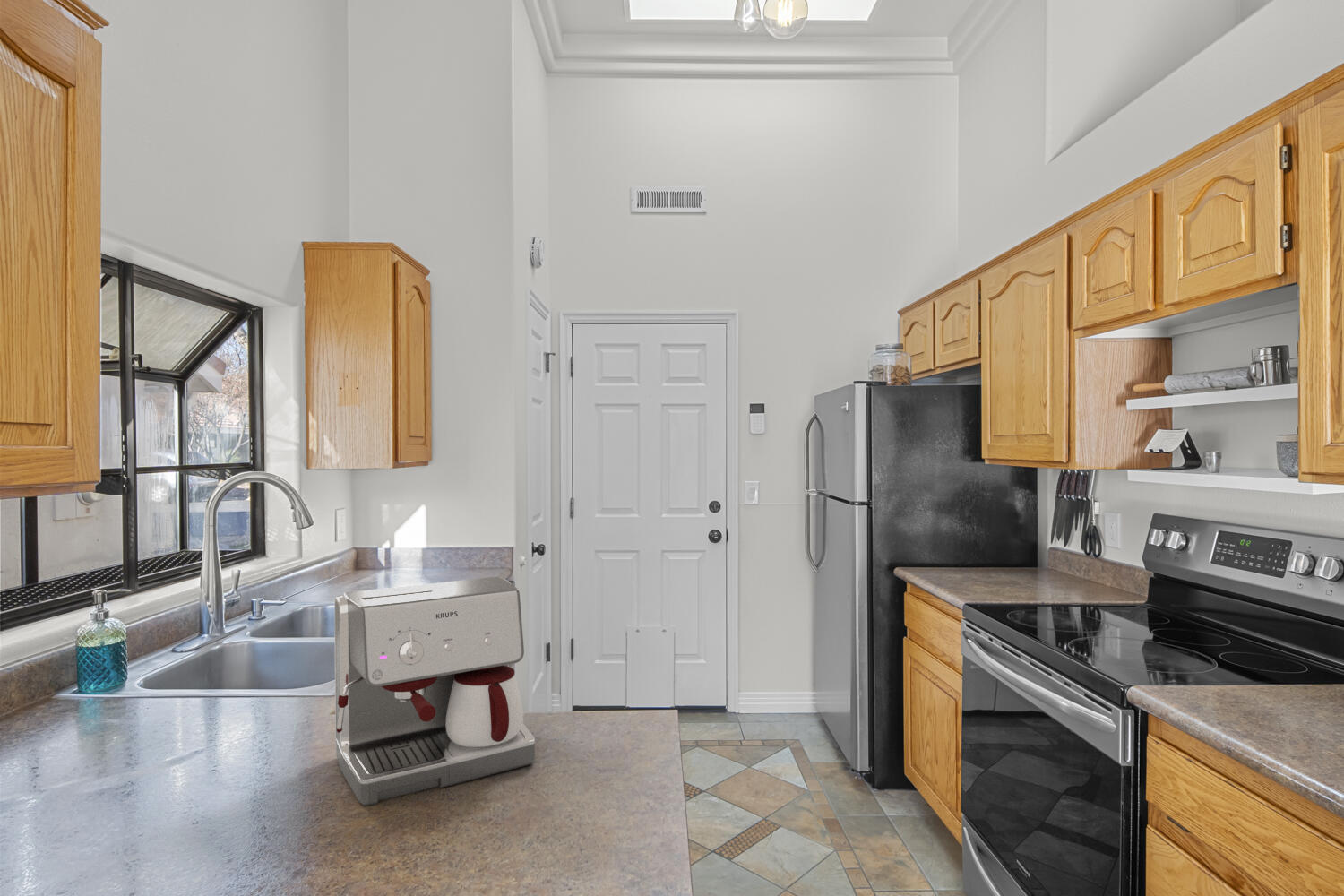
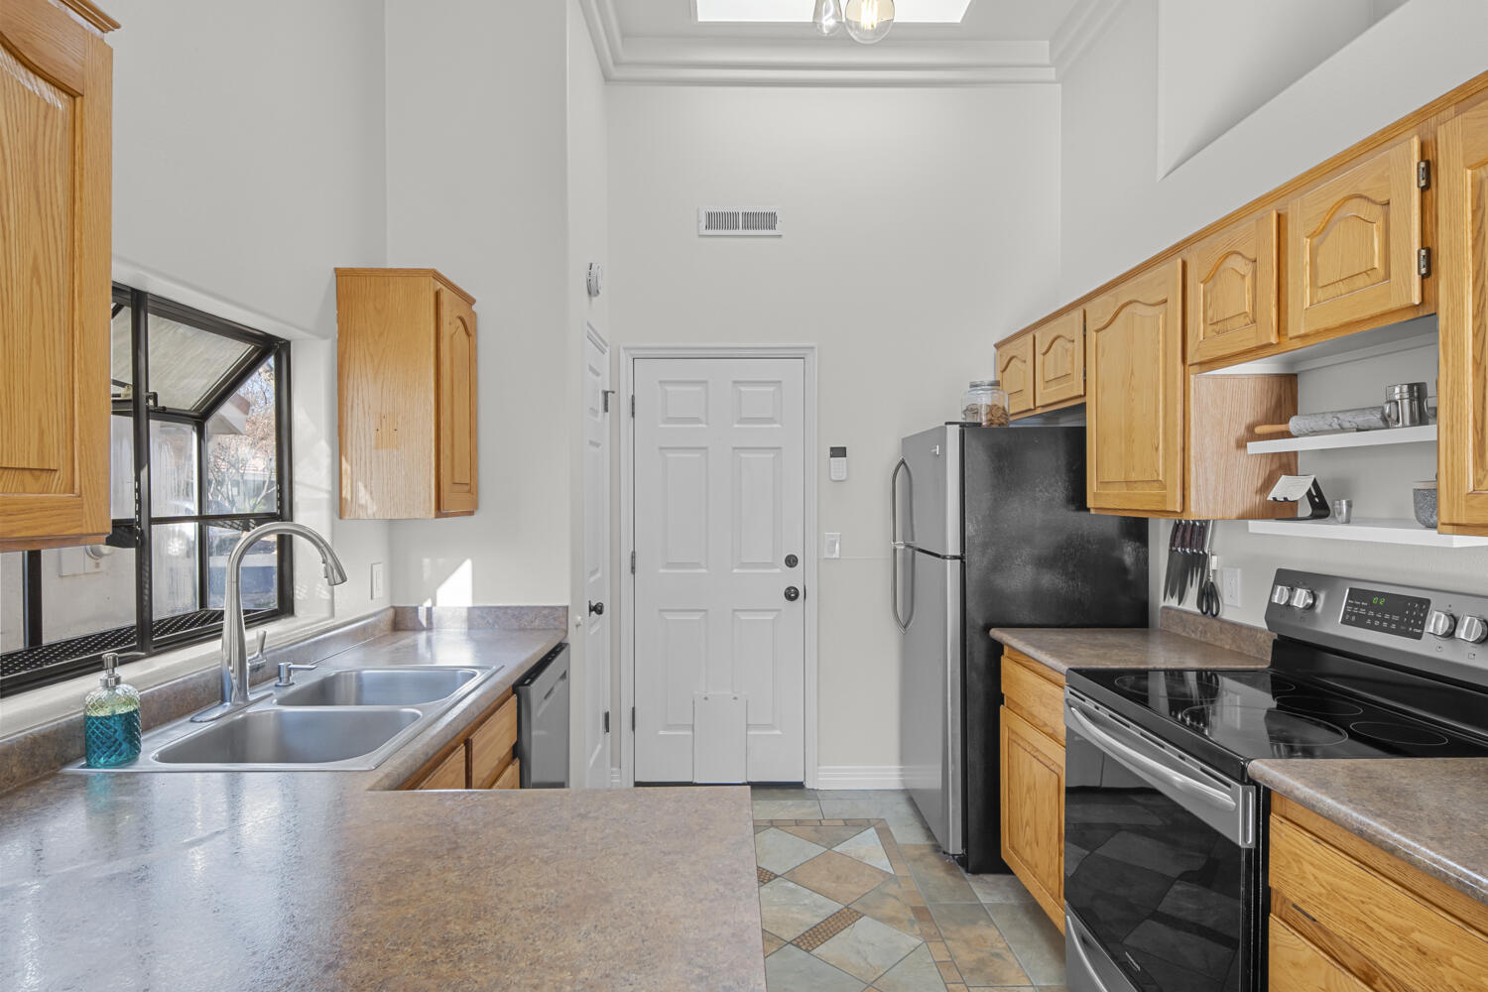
- coffee maker (435, 675)
